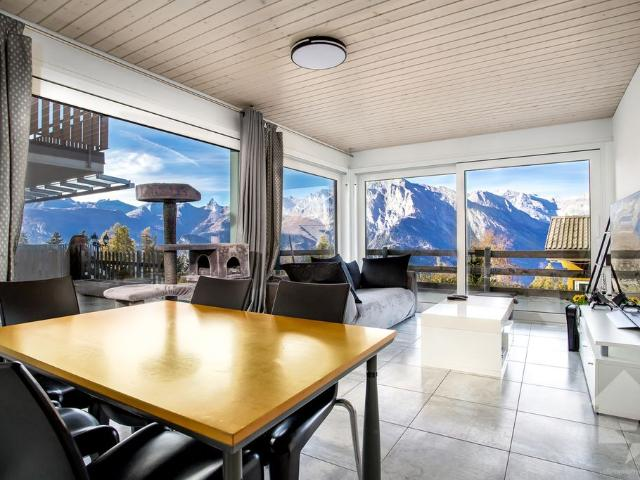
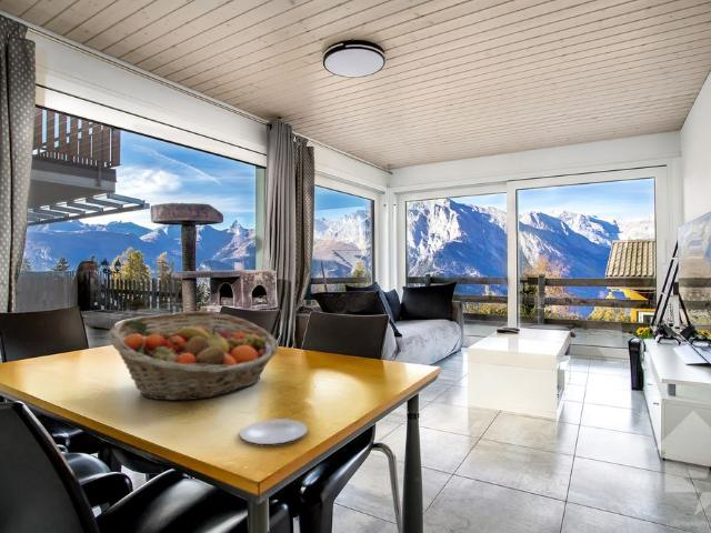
+ plate (278, 419)
+ fruit basket (200, 350)
